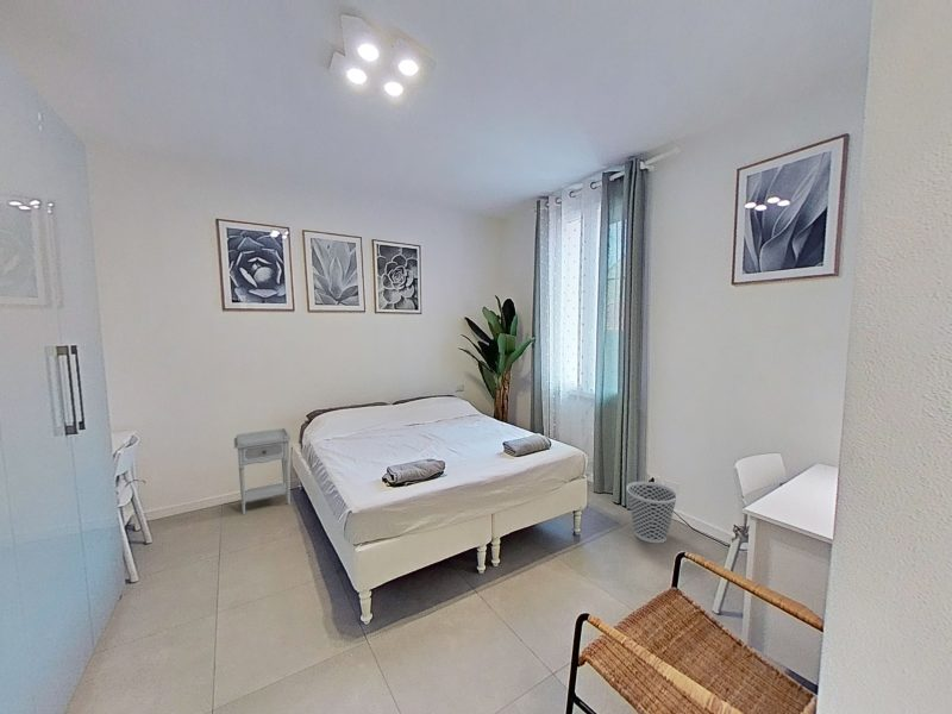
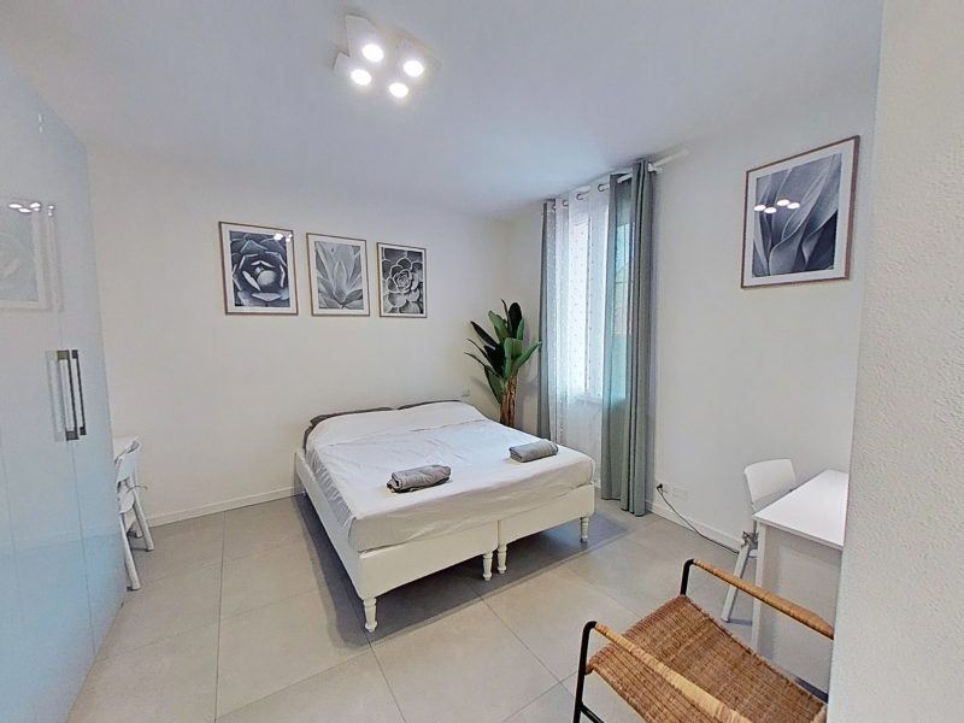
- wastebasket (650, 513)
- nightstand (264, 462)
